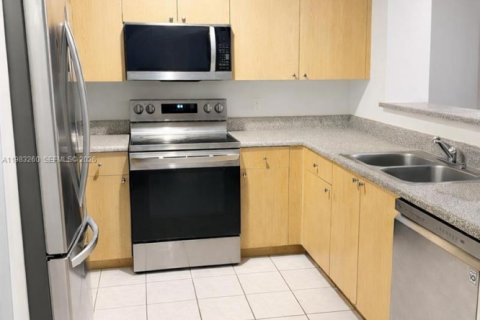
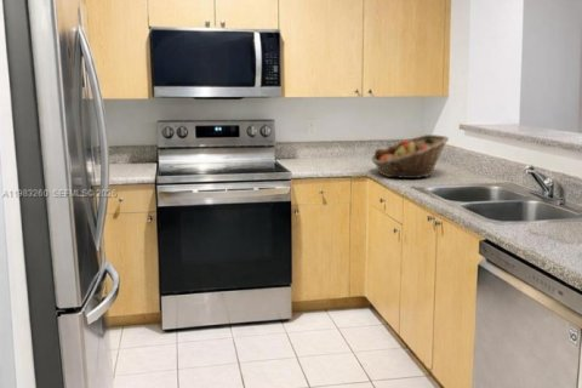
+ fruit basket (409, 155)
